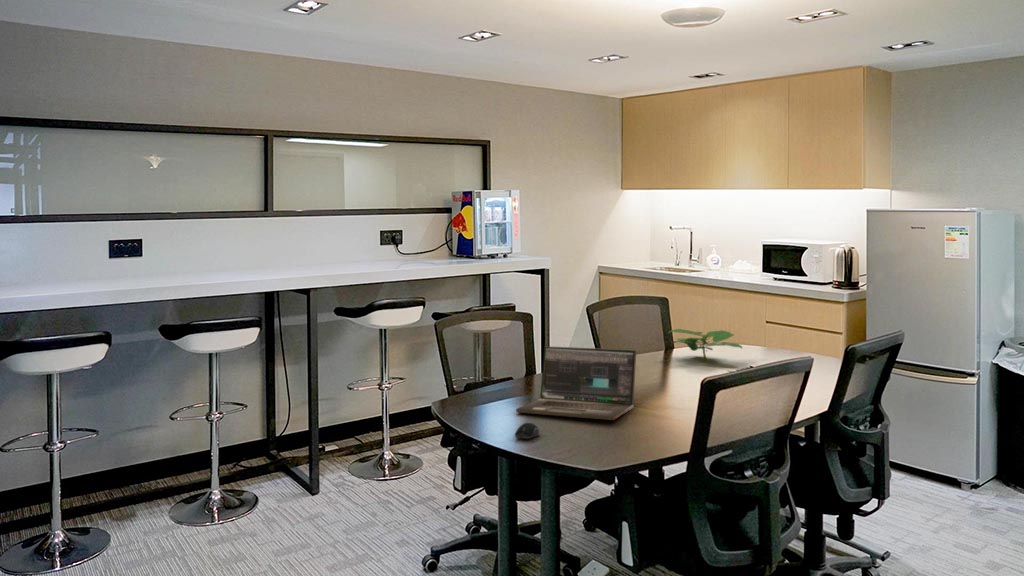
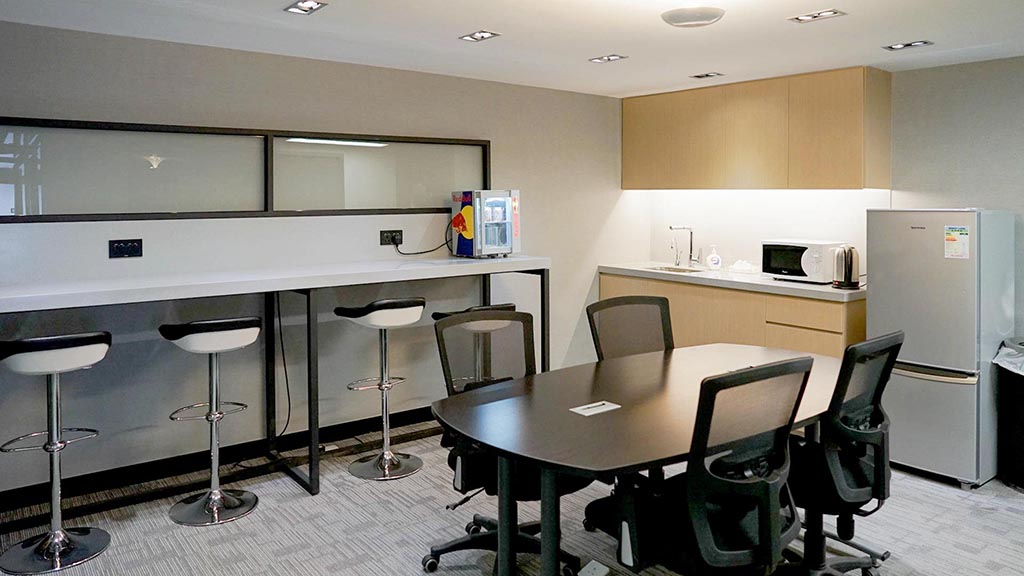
- laptop (577, 380)
- computer mouse (527, 429)
- plant (703, 346)
